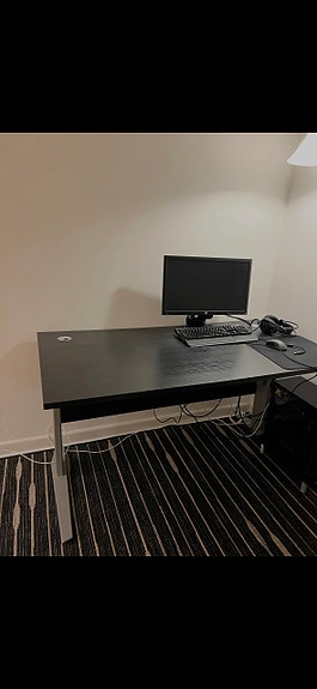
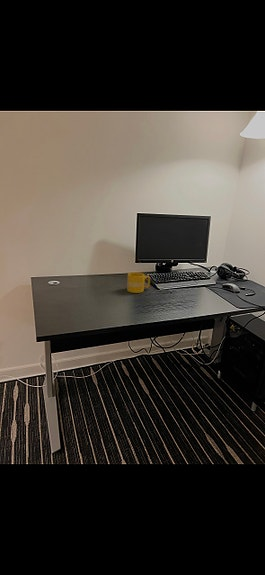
+ mug (138, 282)
